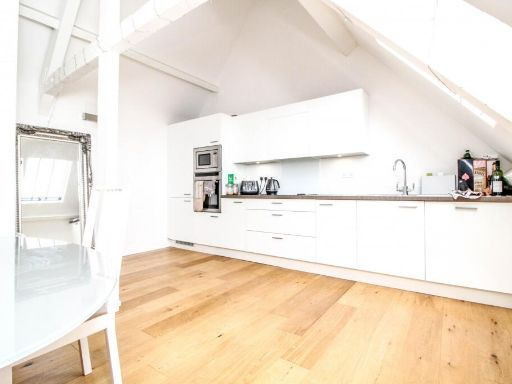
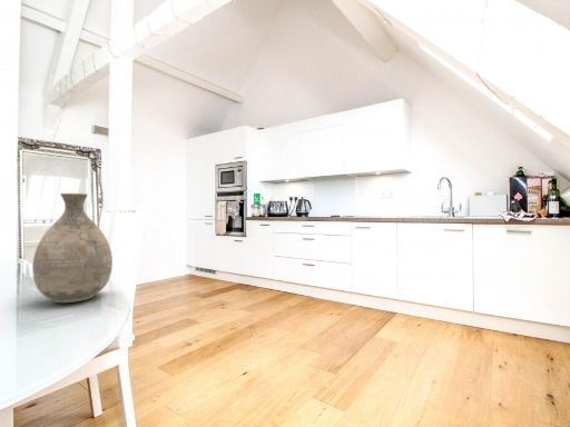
+ vase (75, 246)
